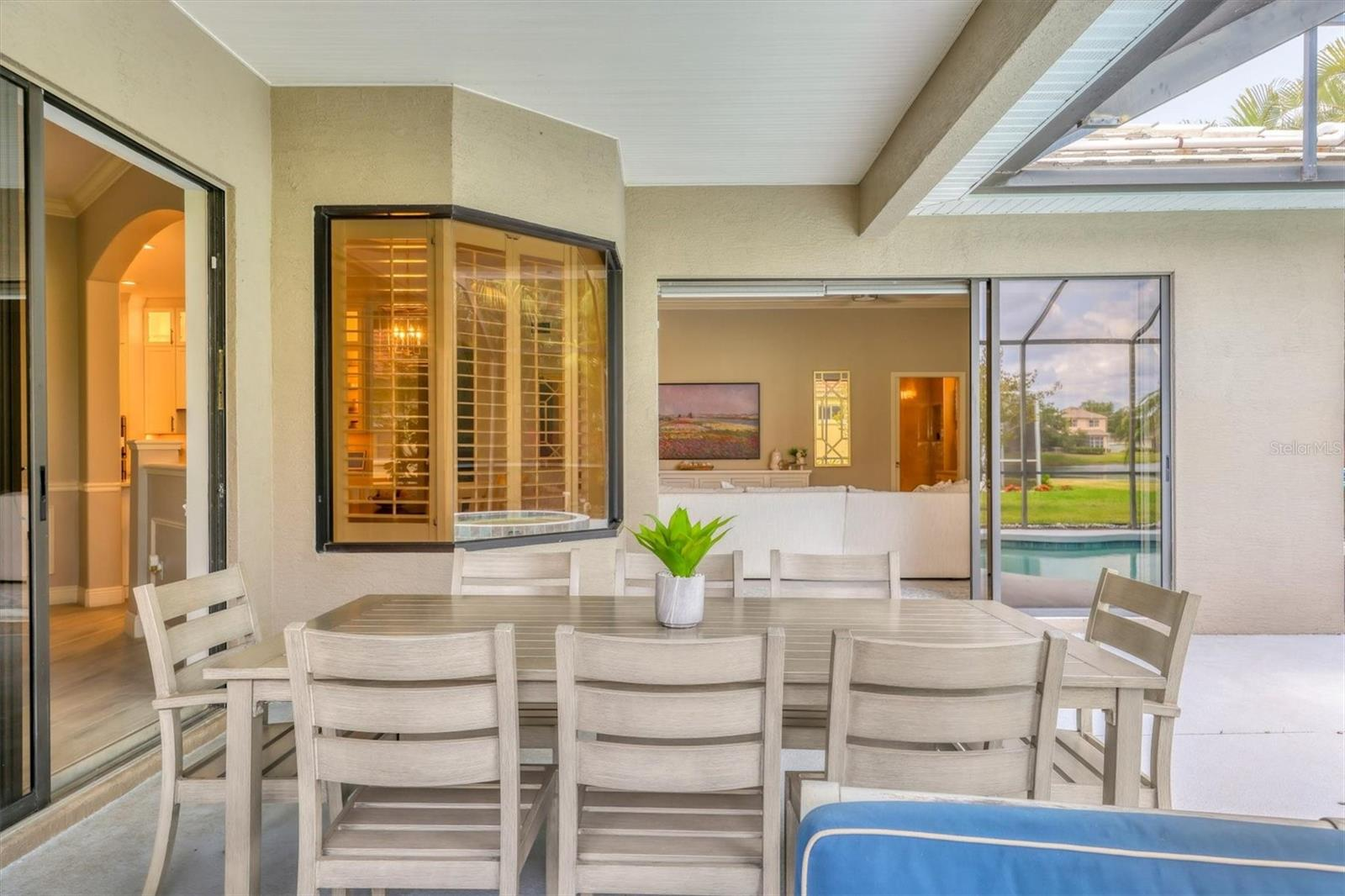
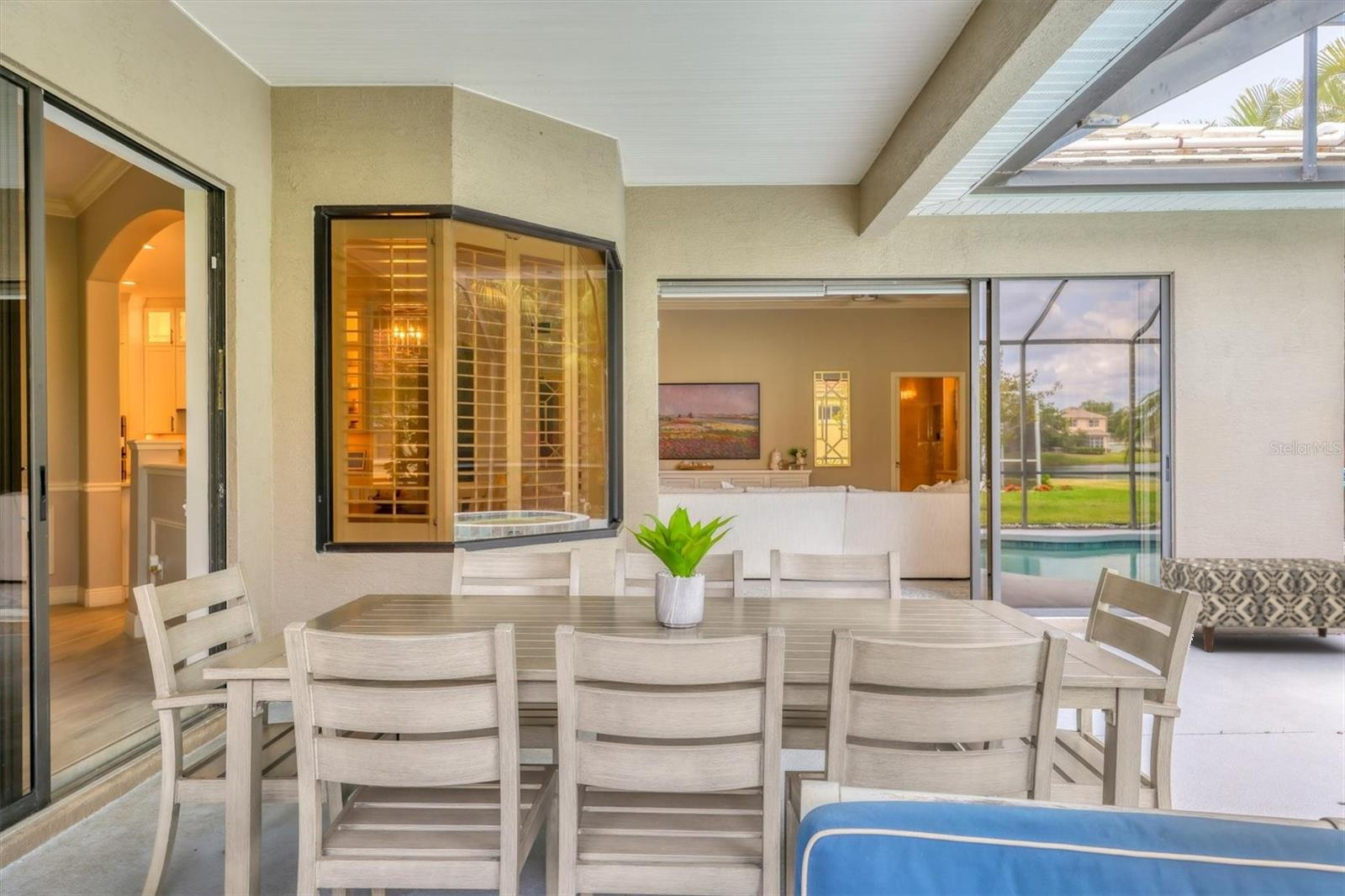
+ bench (1267, 603)
